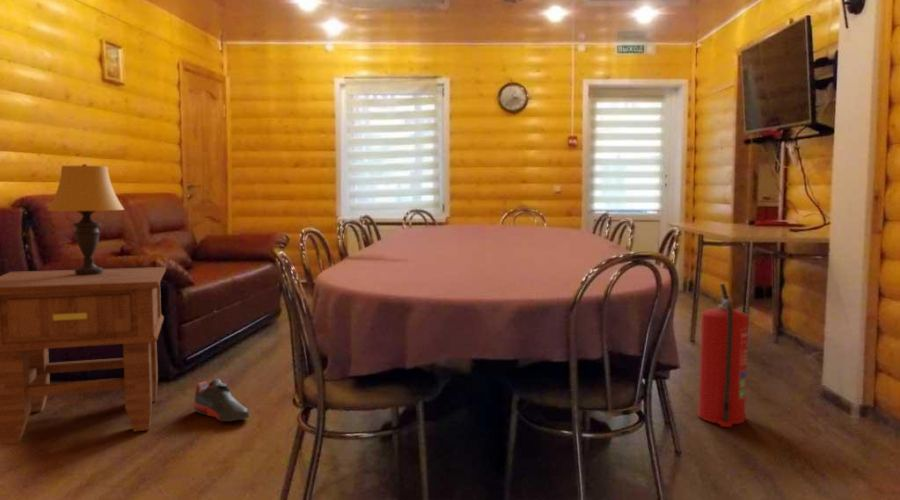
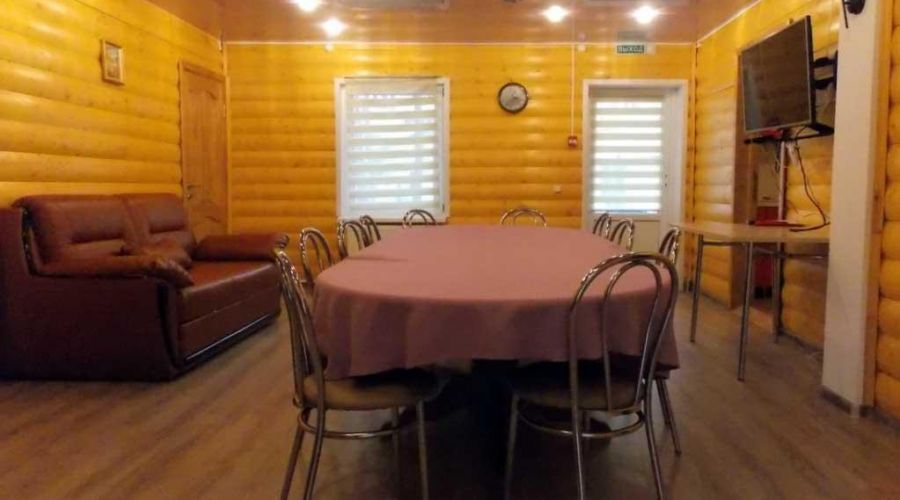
- side table (83, 345)
- shoe (221, 399)
- fire extinguisher (723, 353)
- table lamp (87, 219)
